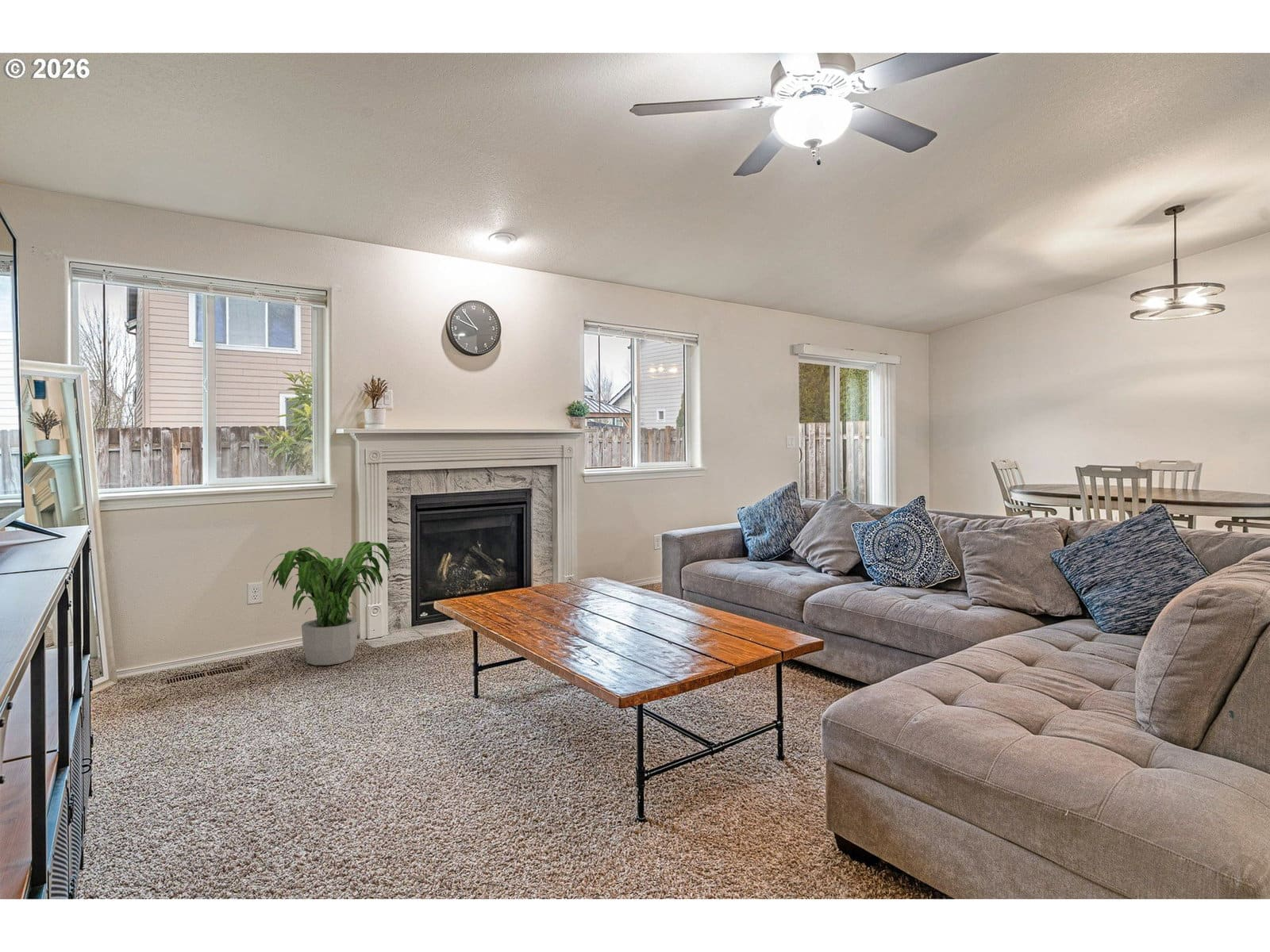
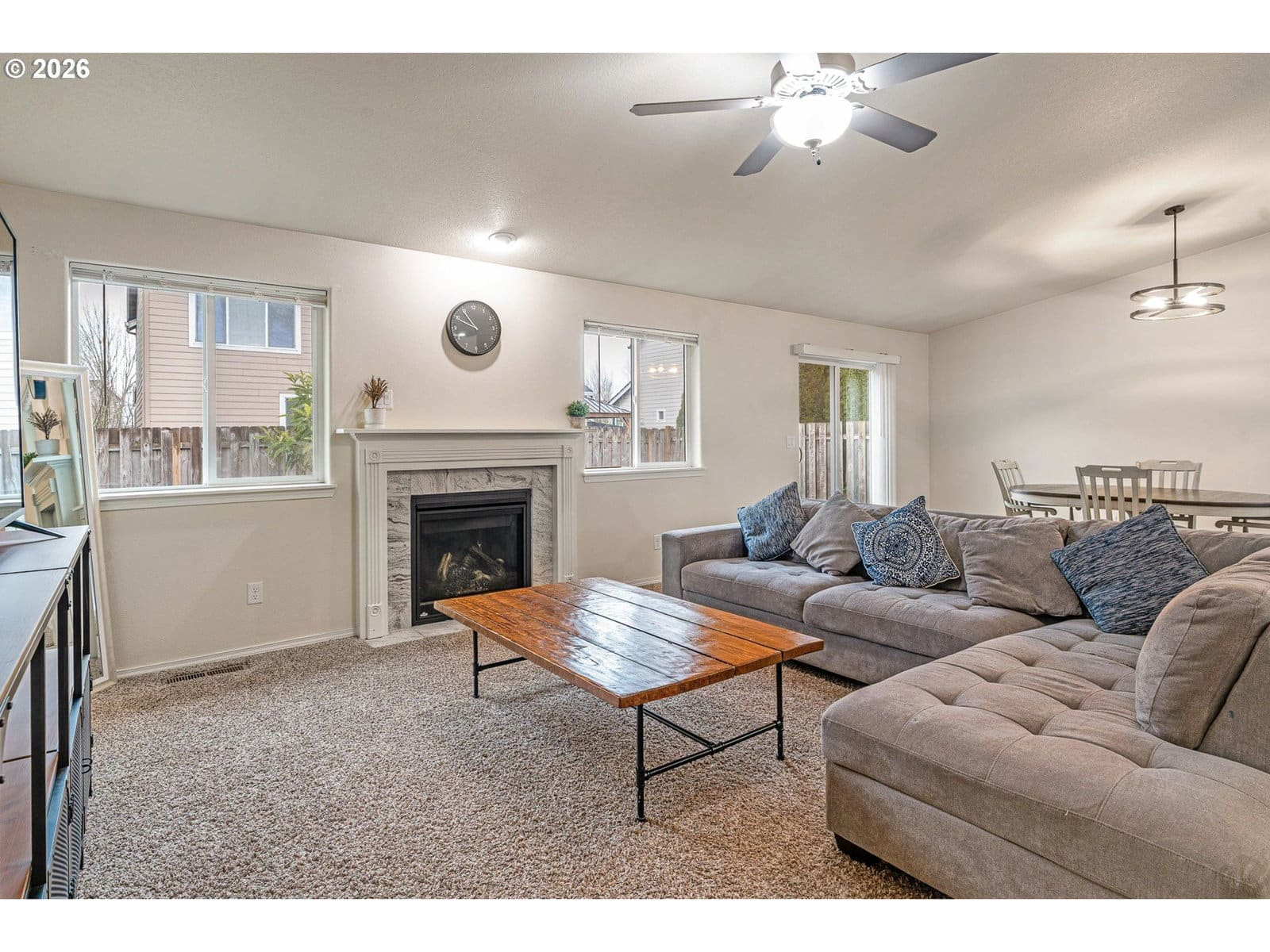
- potted plant (336, 601)
